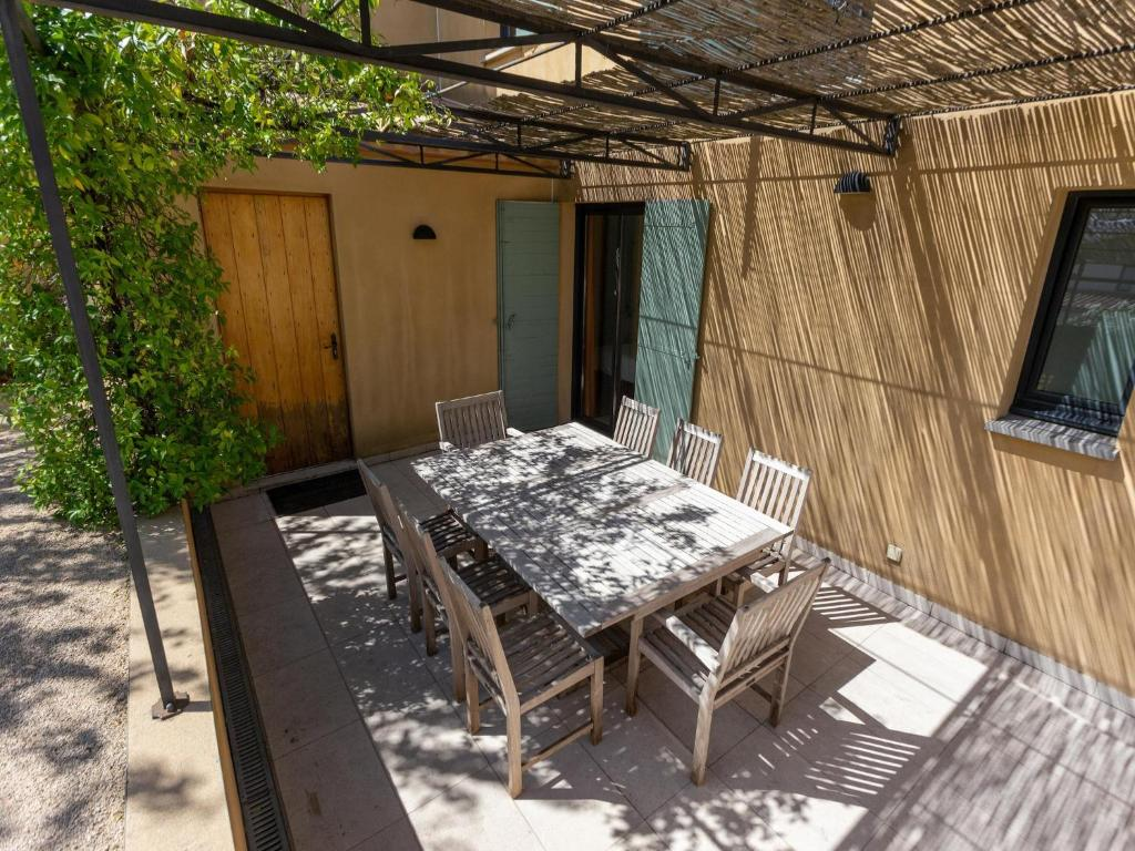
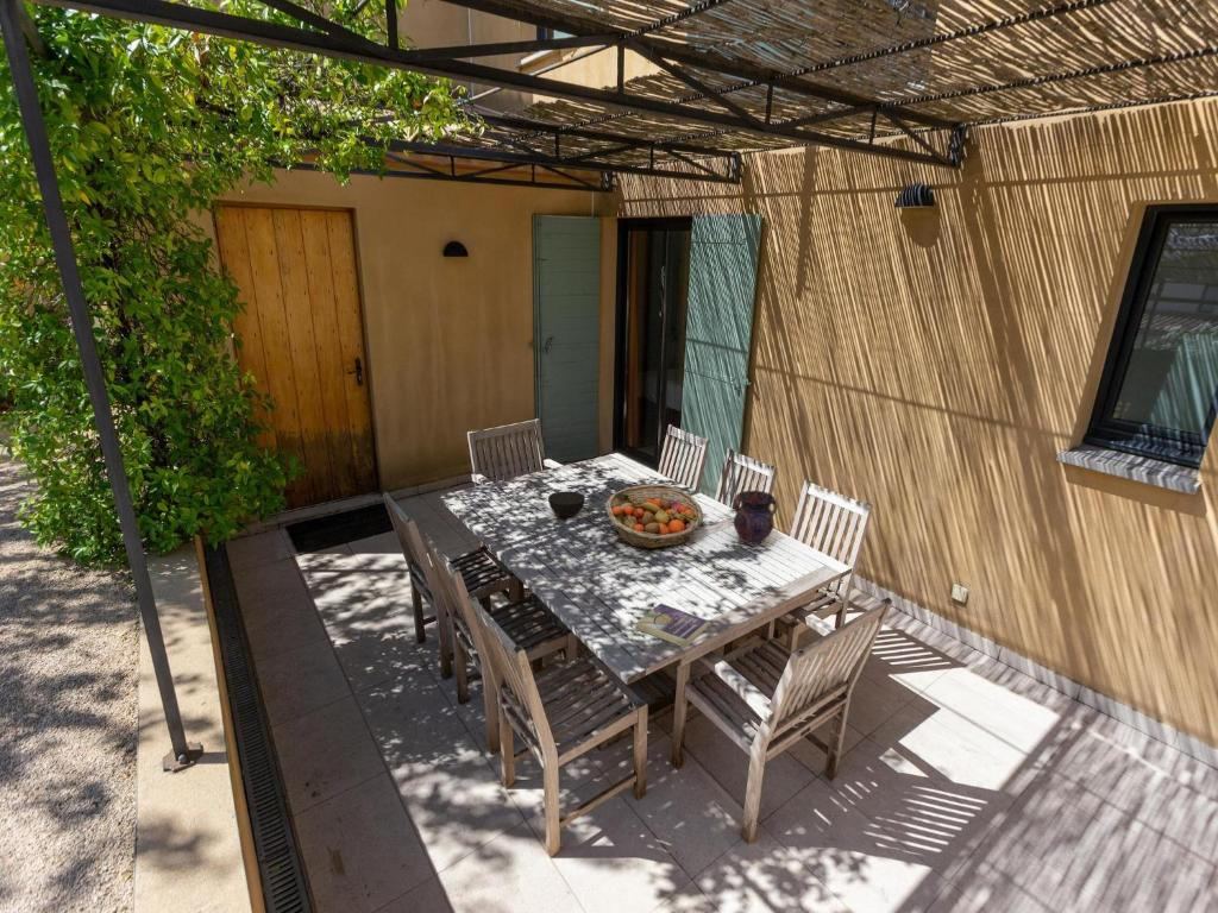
+ book (671, 623)
+ fruit basket (654, 516)
+ bowl (566, 505)
+ vase (754, 518)
